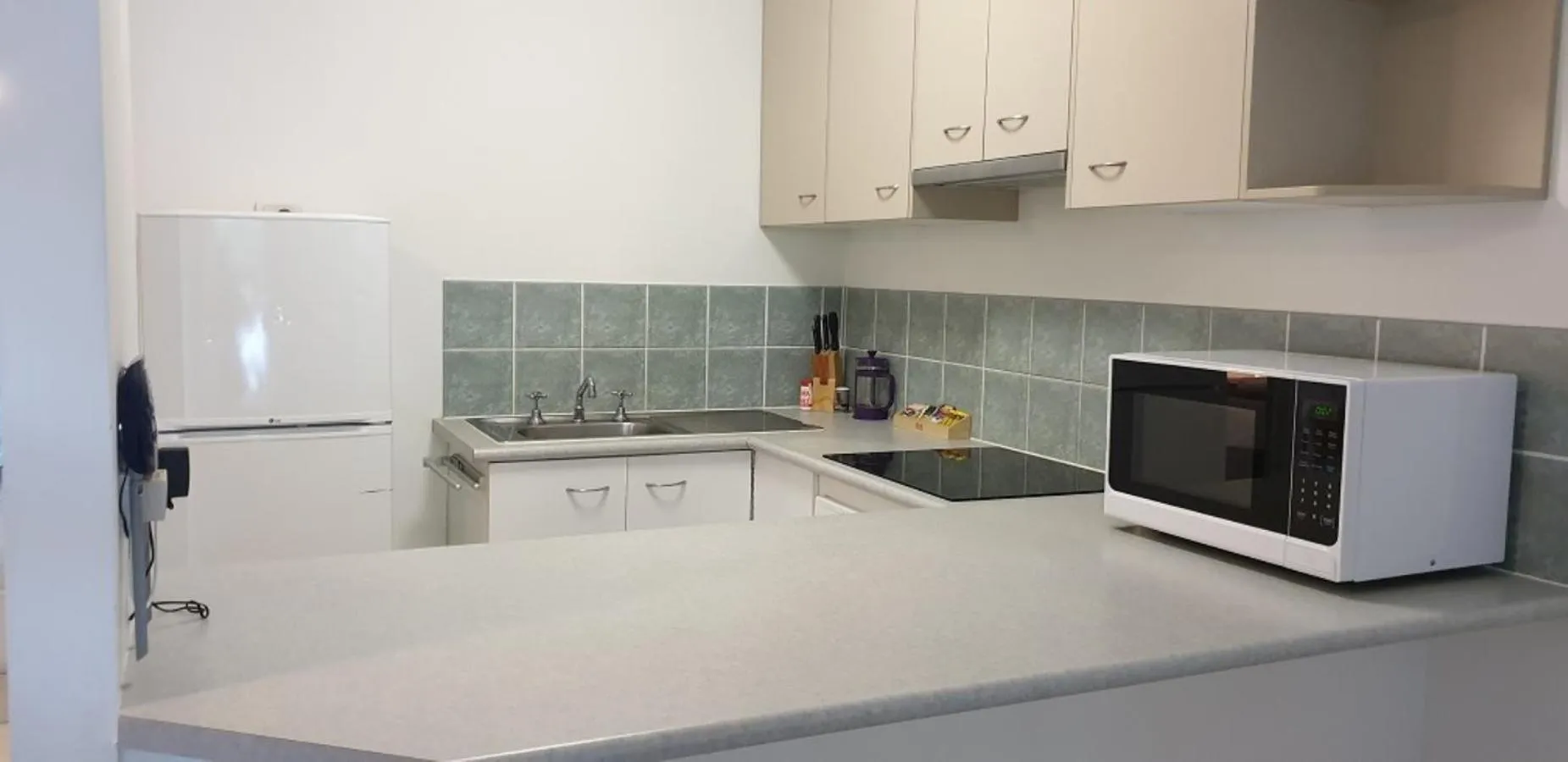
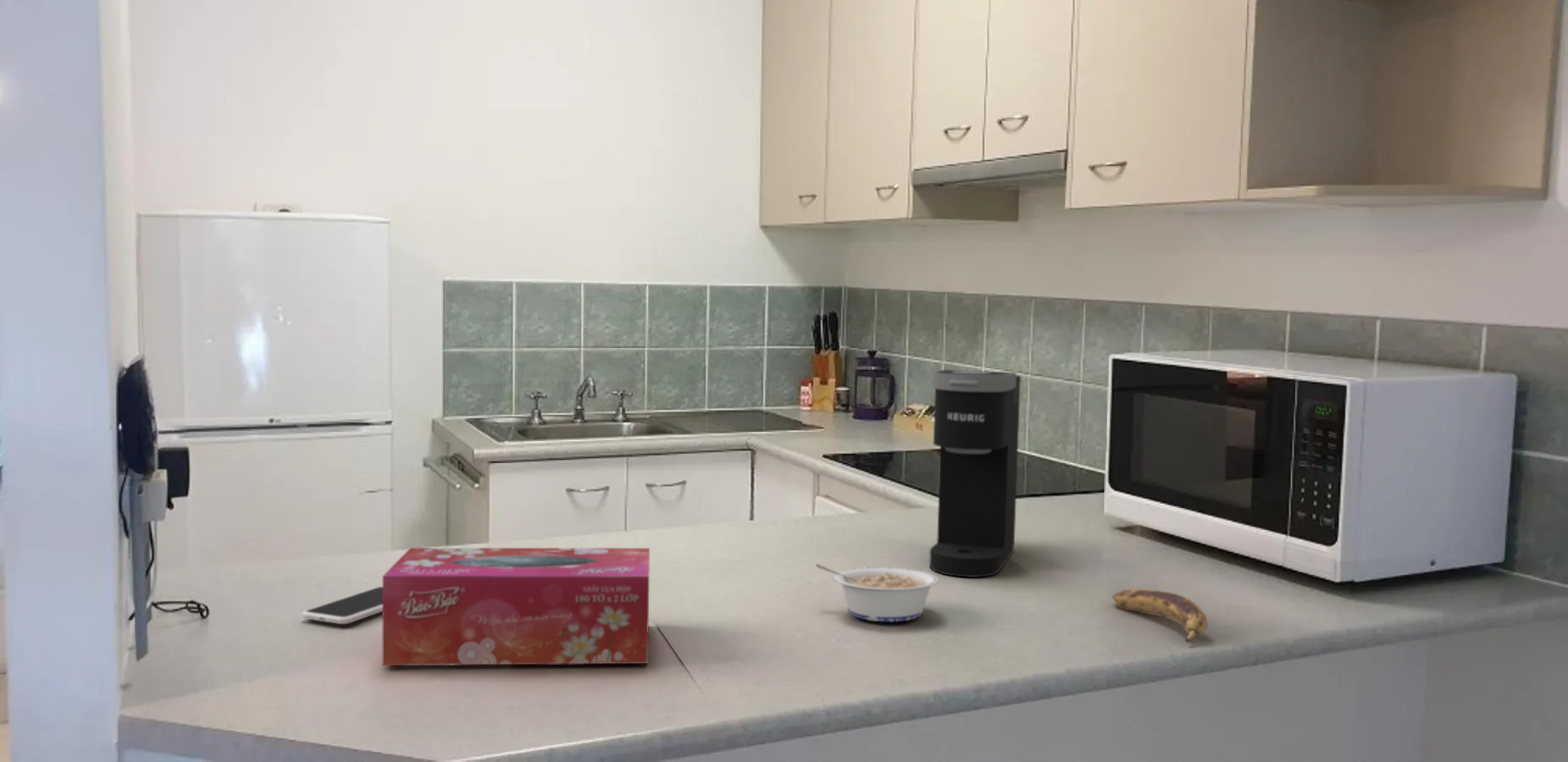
+ banana (1161, 607)
+ smartphone (363, 604)
+ legume (882, 592)
+ tissue box (524, 603)
+ coffee maker (976, 465)
